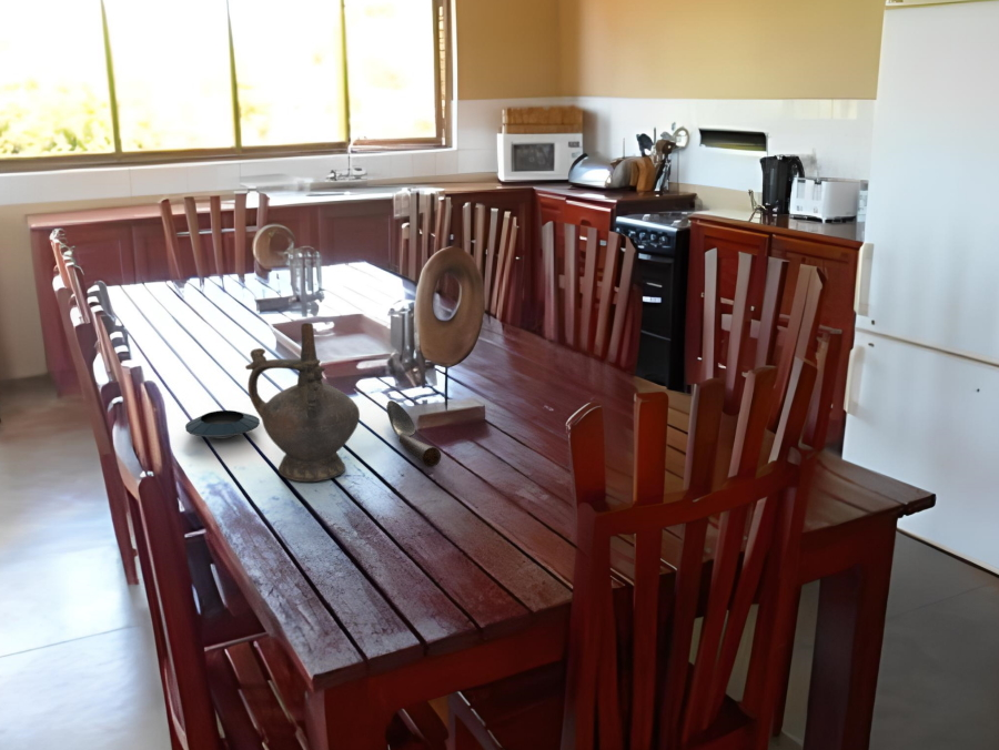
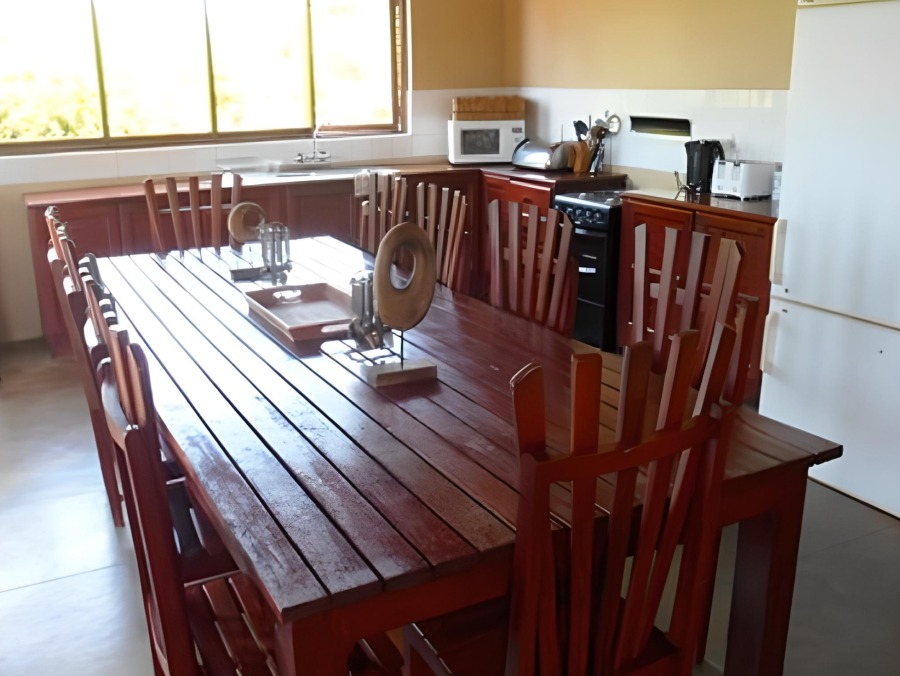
- spoon (414, 429)
- saucer (222, 422)
- ceremonial vessel (303, 398)
